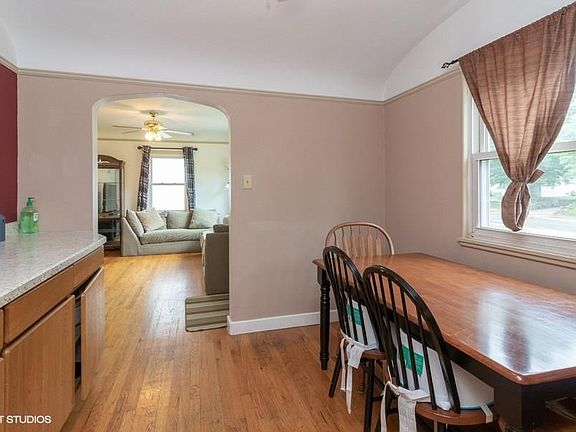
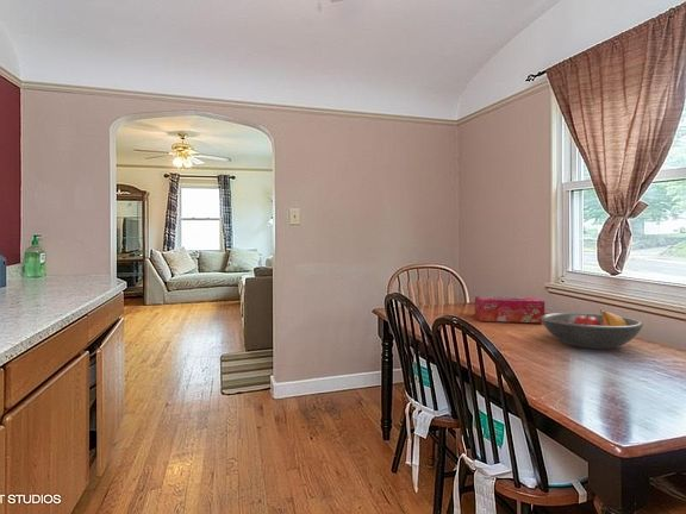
+ fruit bowl (588, 328)
+ tissue box (507, 308)
